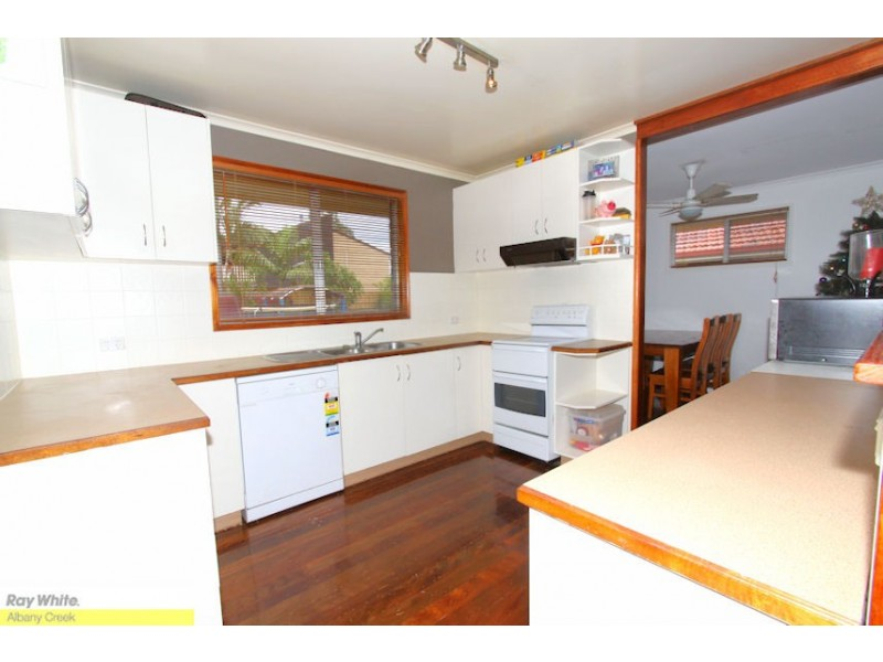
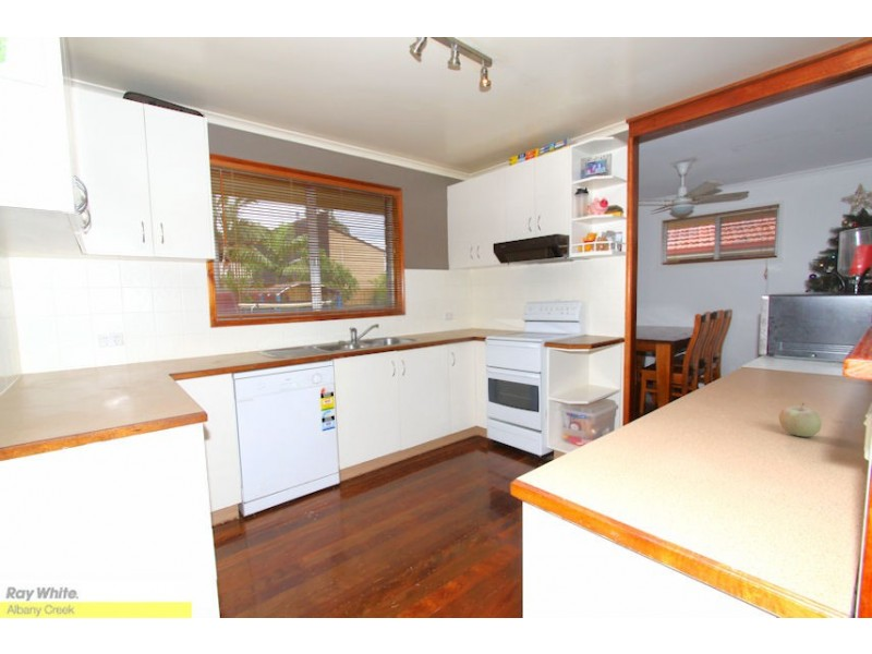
+ fruit (799, 419)
